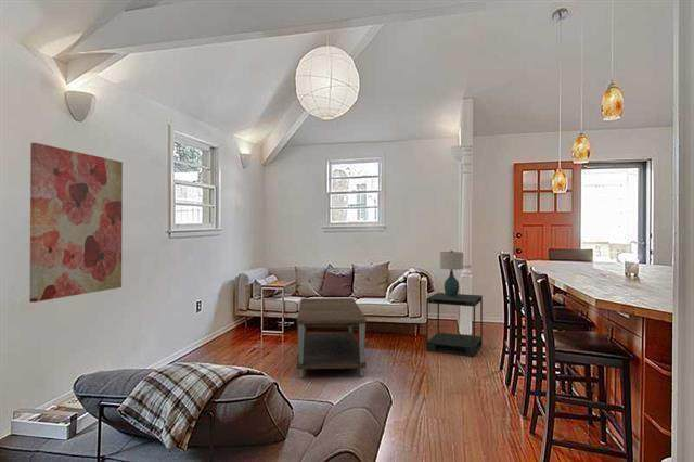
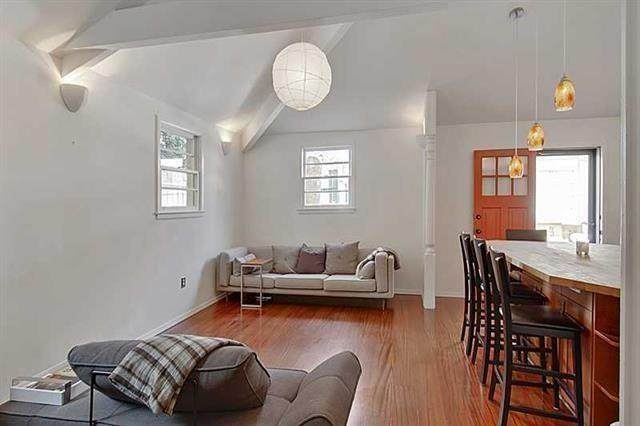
- wall art (81, 223)
- side table (454, 334)
- coffee table (329, 332)
- table lamp (451, 272)
